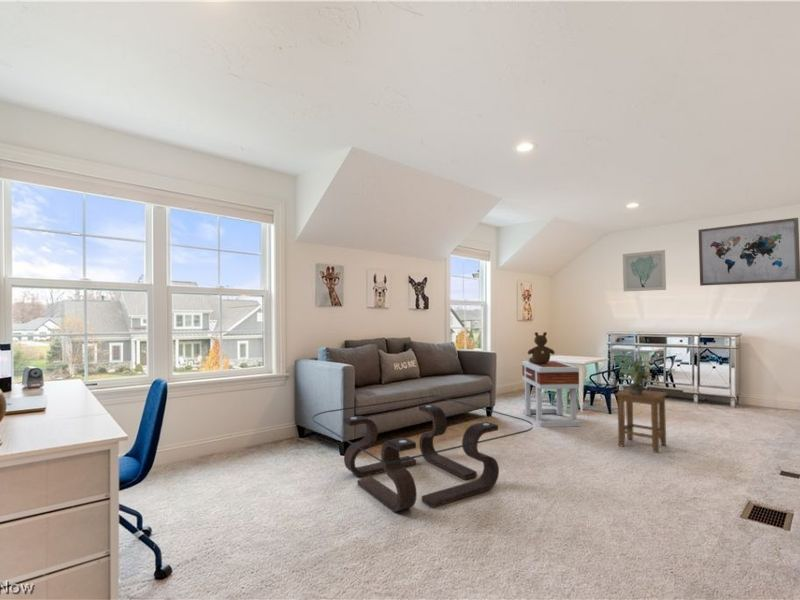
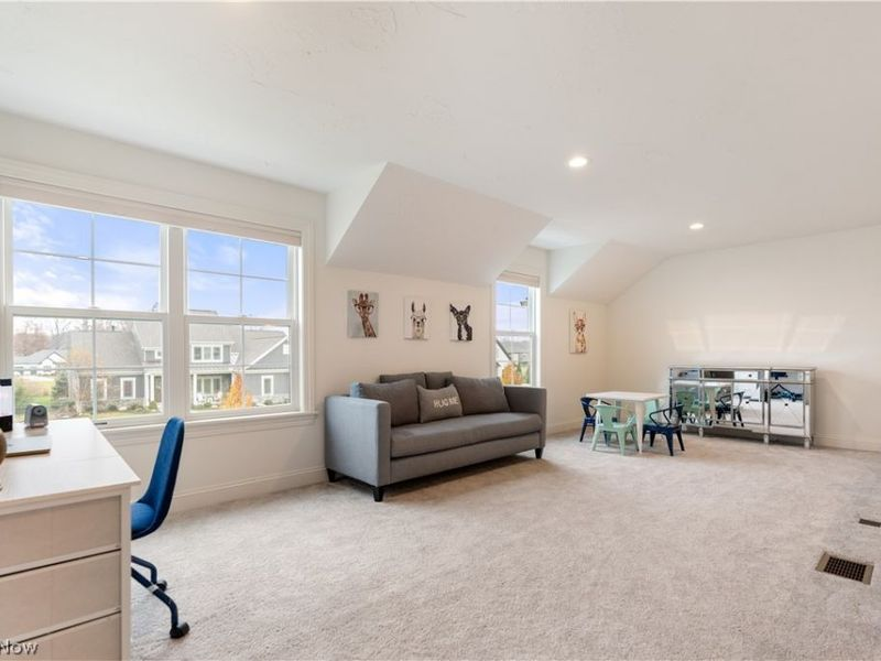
- side table (547, 388)
- potted plant (635, 373)
- wall art (643, 271)
- coffee table (420, 449)
- teddy bear (539, 347)
- stool (641, 425)
- wall art (746, 253)
